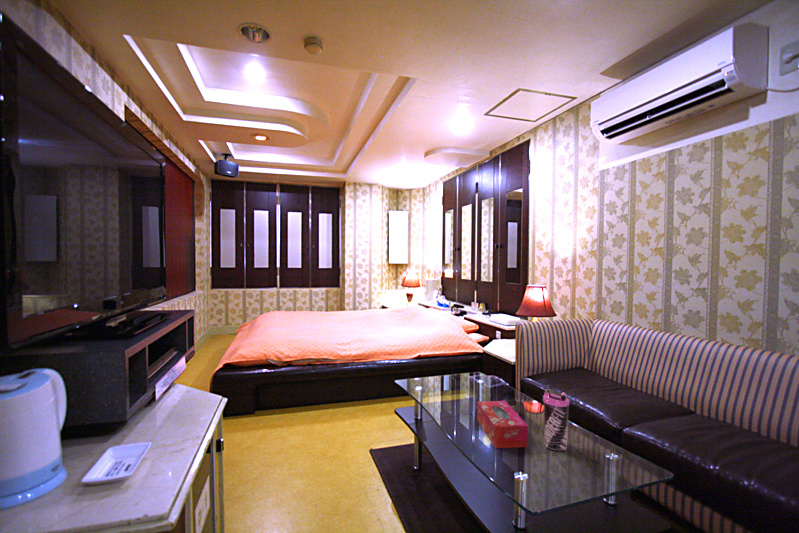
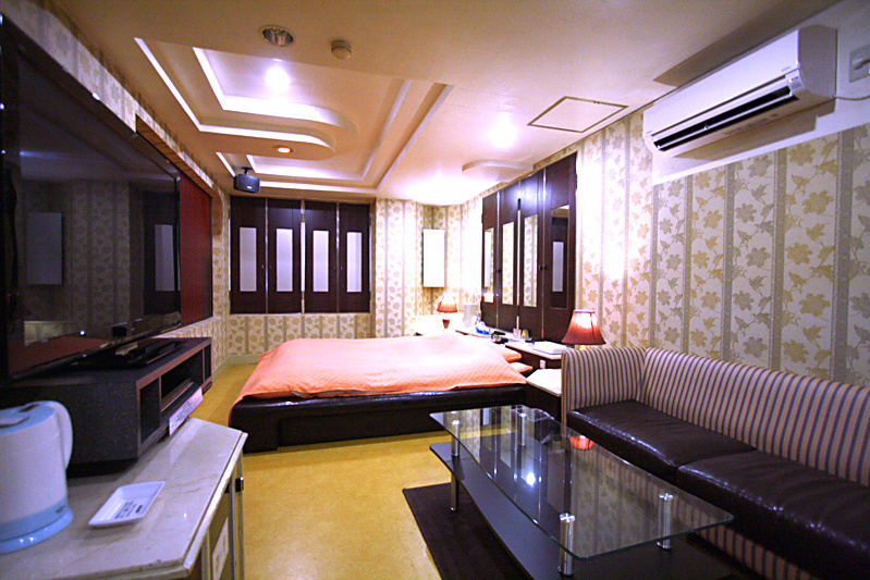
- tissue box (500, 422)
- water bottle (555, 419)
